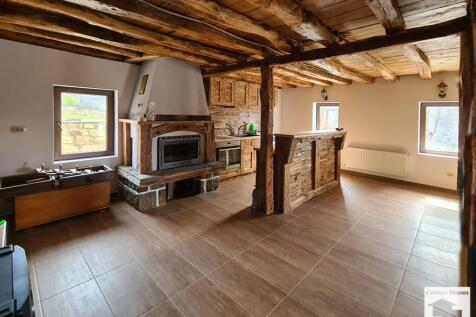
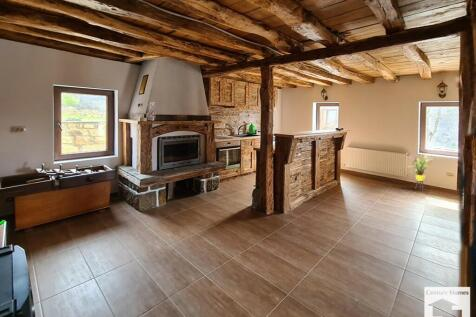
+ house plant (422, 171)
